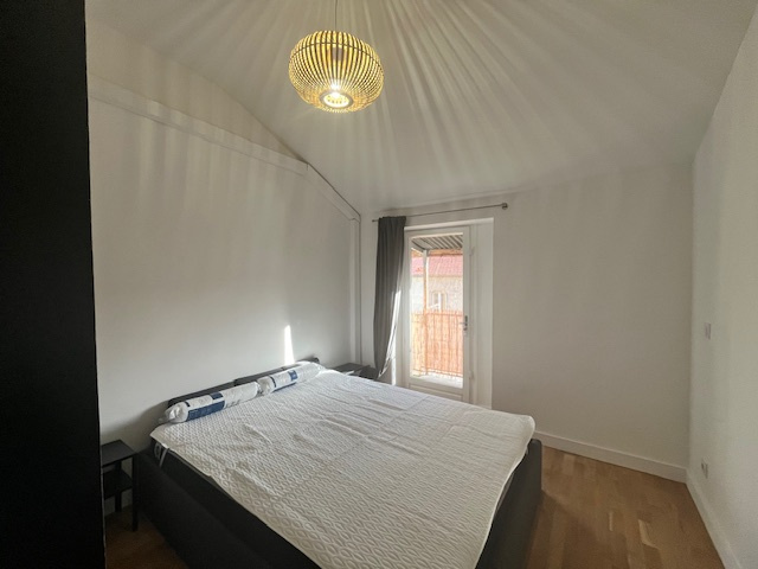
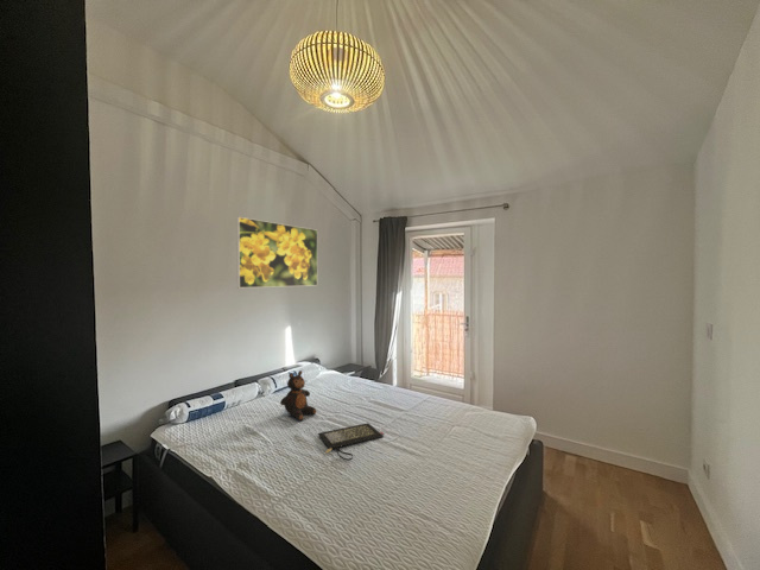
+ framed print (281, 255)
+ teddy bear (299, 393)
+ clutch bag (348, 436)
